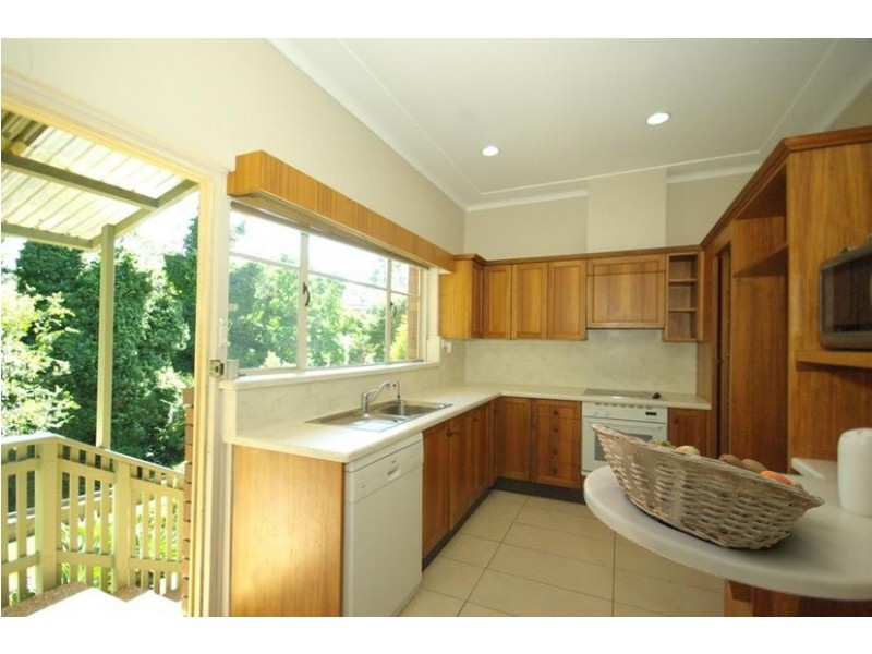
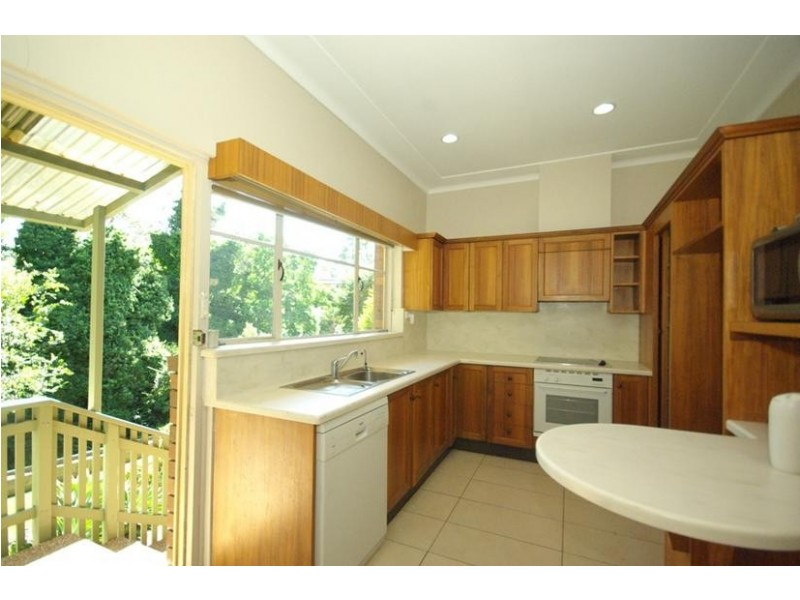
- fruit basket (685, 471)
